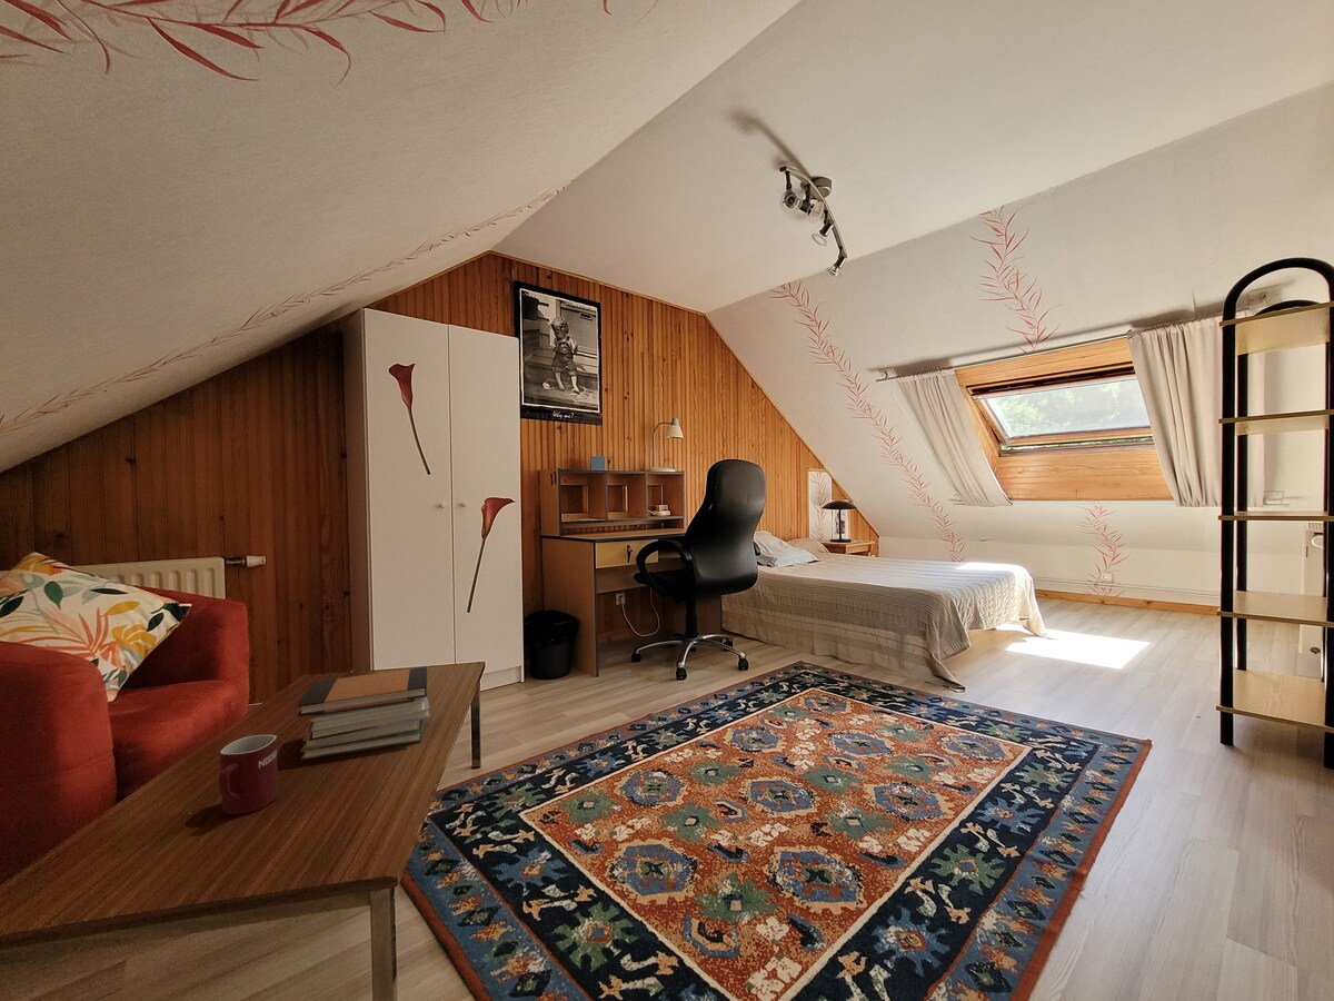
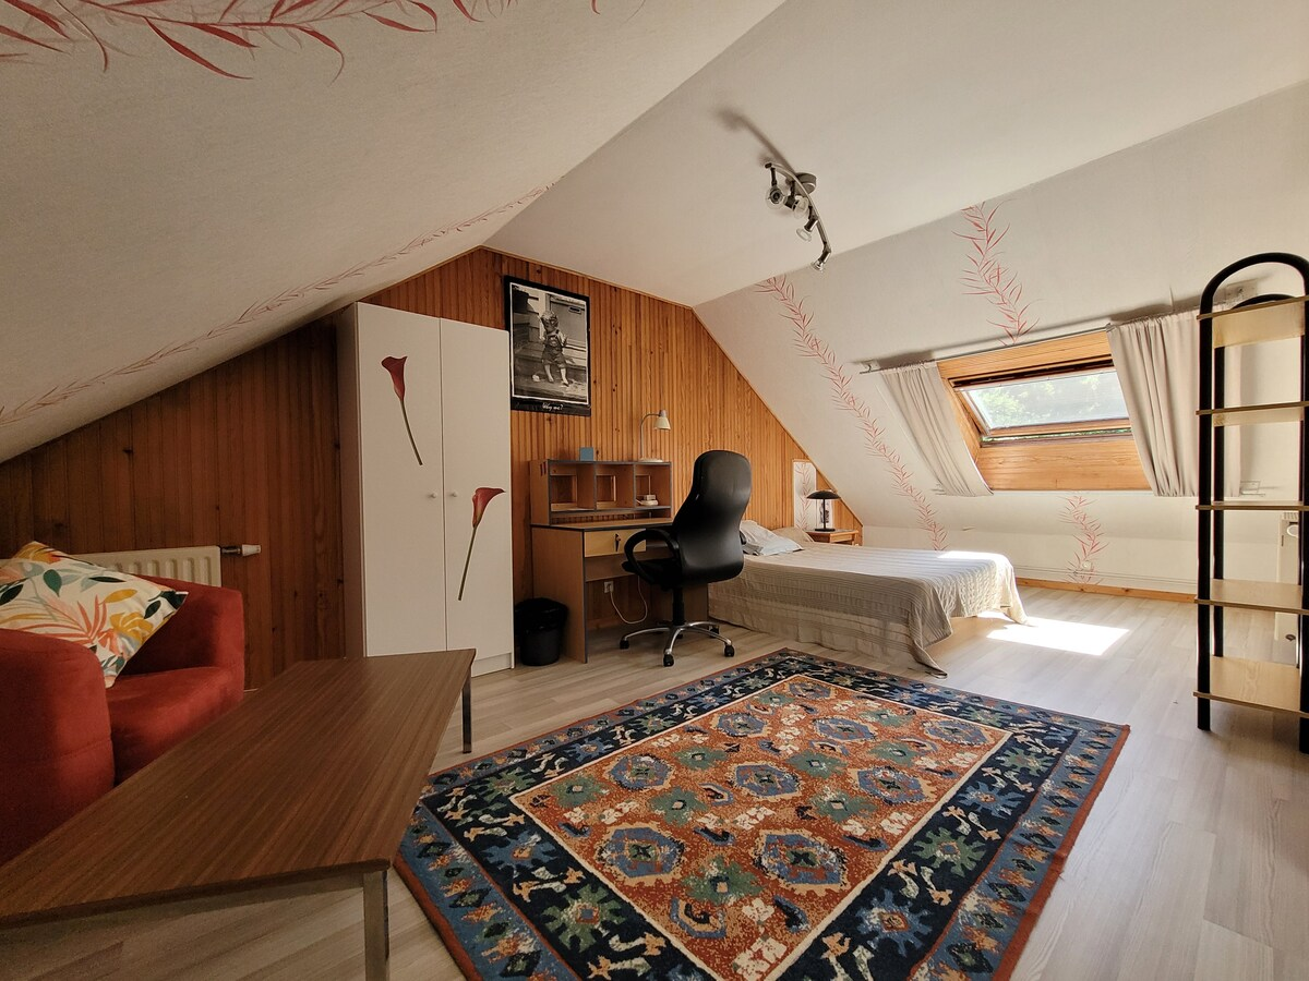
- mug (243, 777)
- book stack (369, 710)
